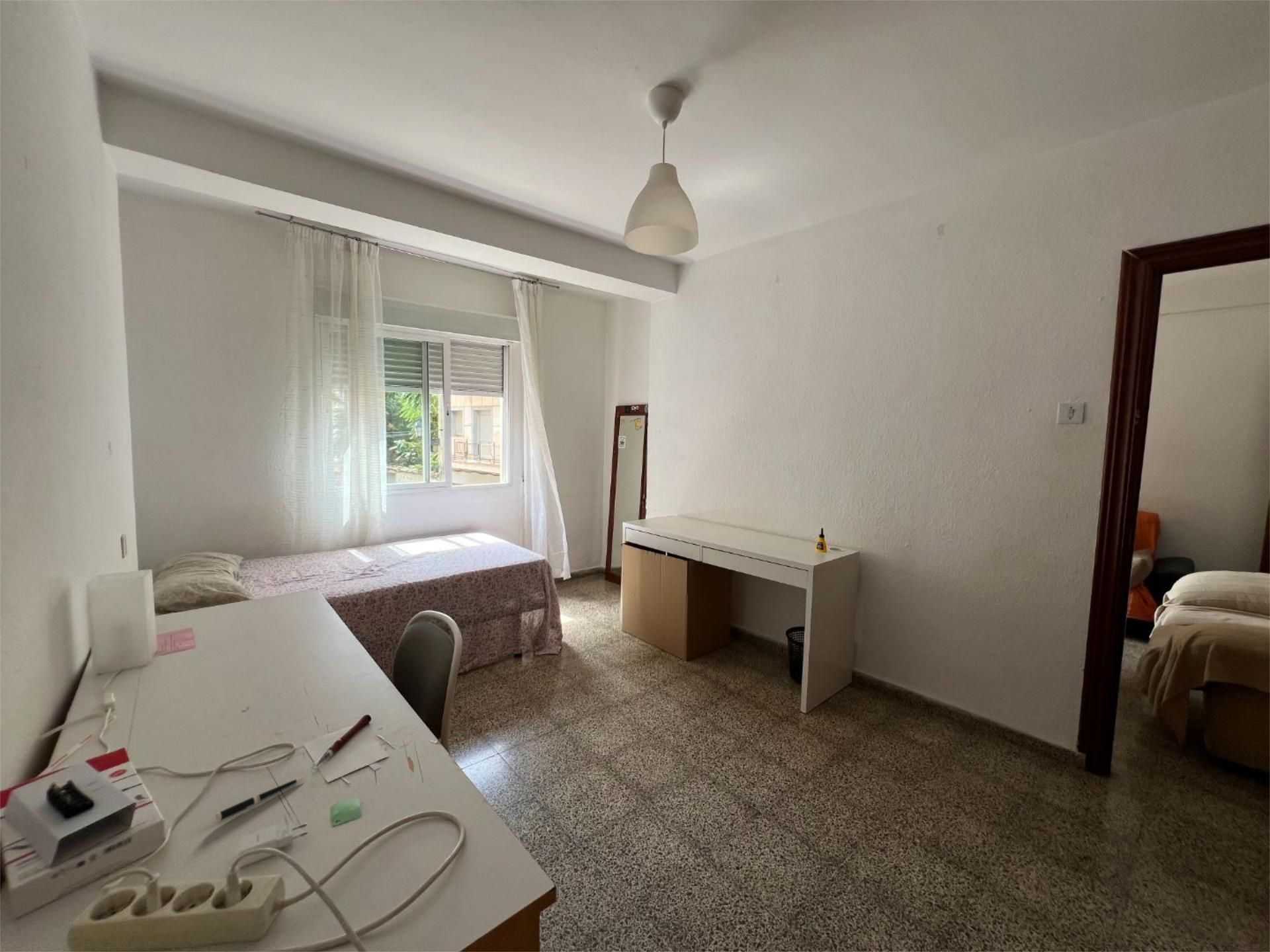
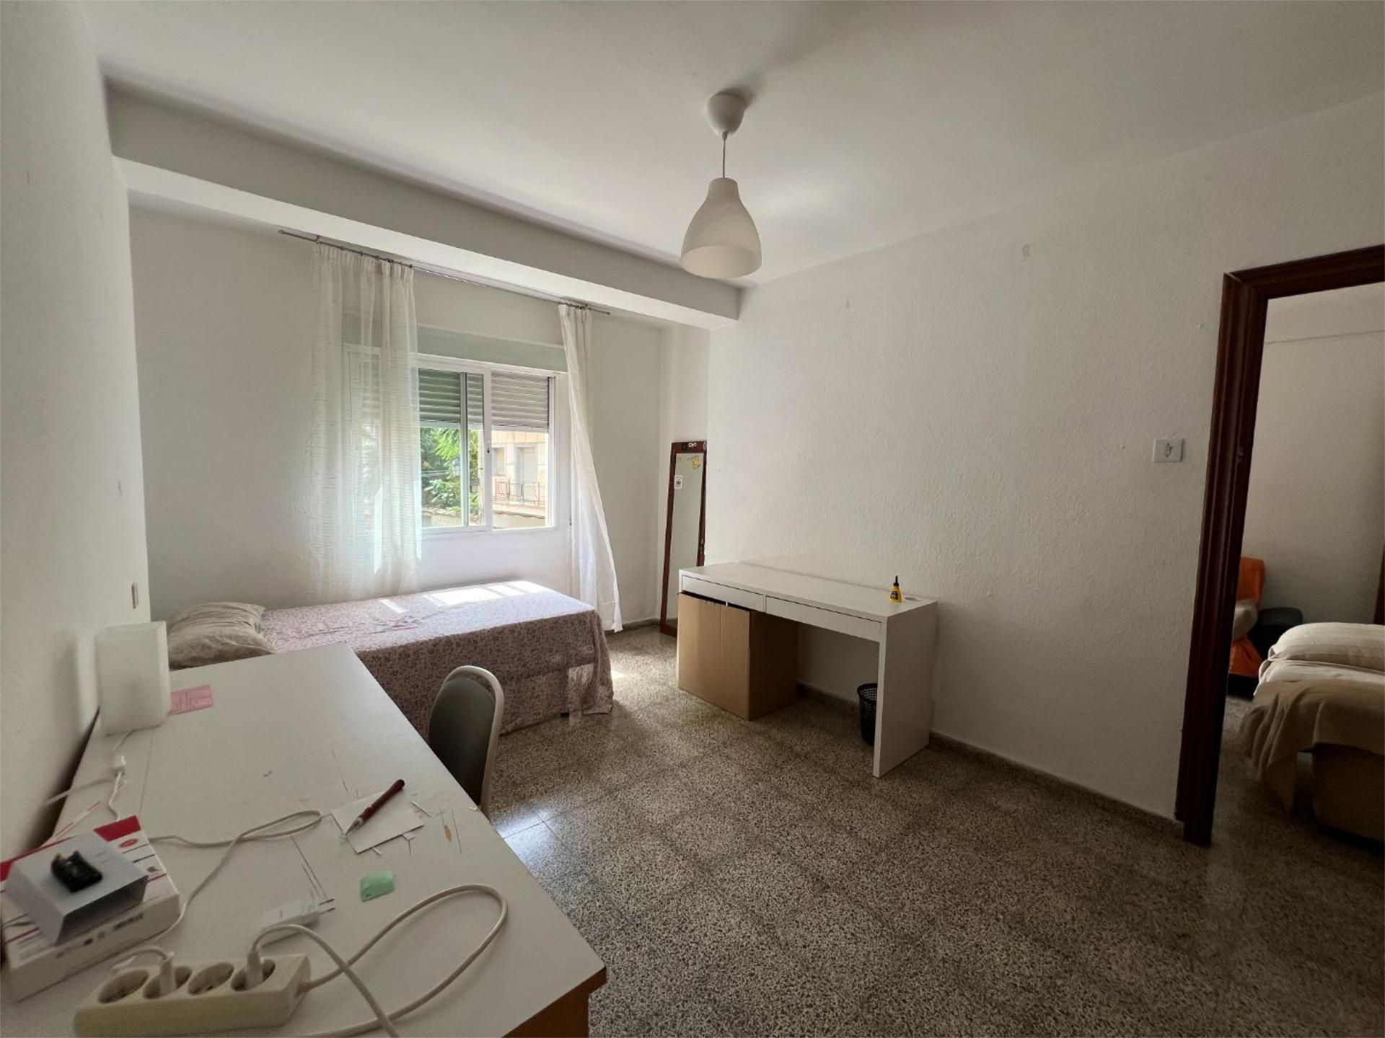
- pen (265, 794)
